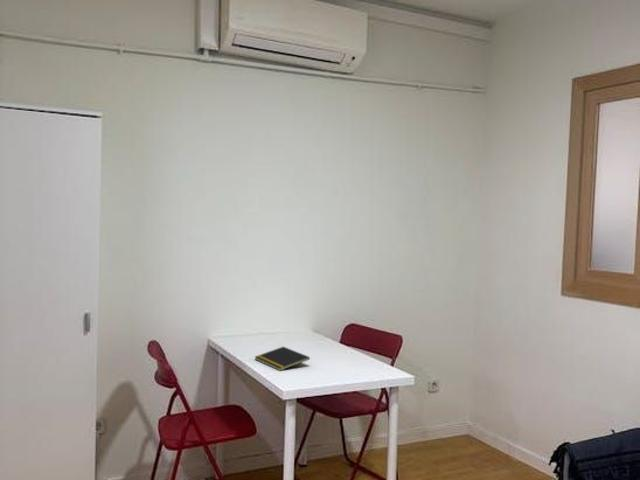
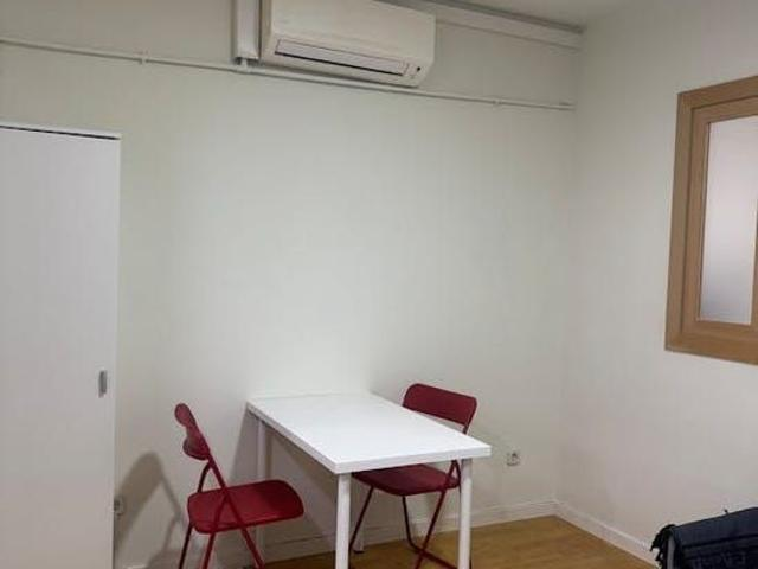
- notepad (281, 358)
